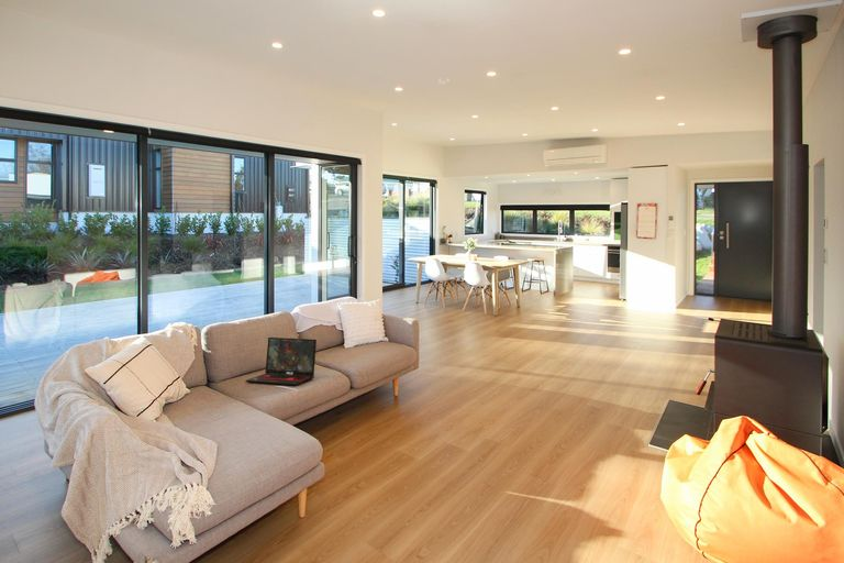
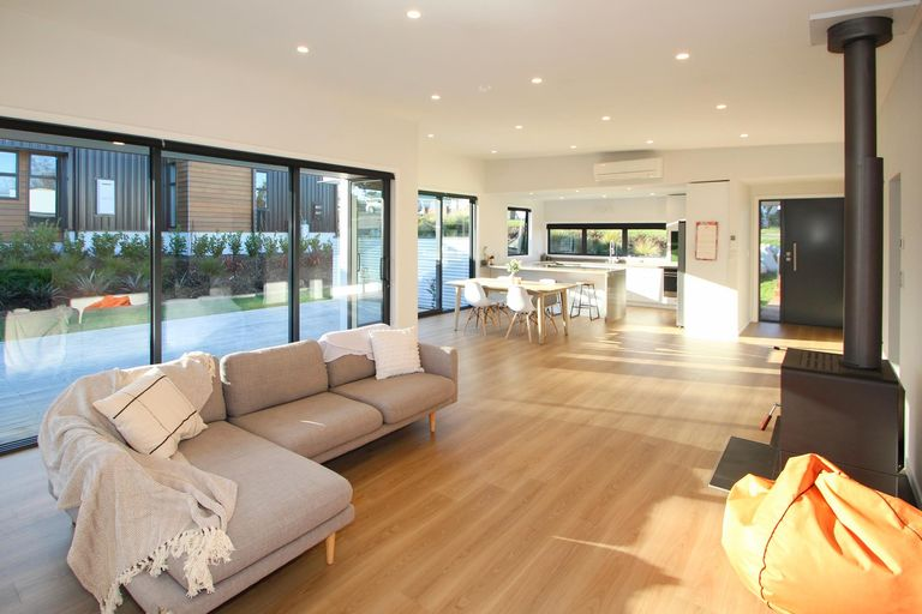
- laptop (281, 360)
